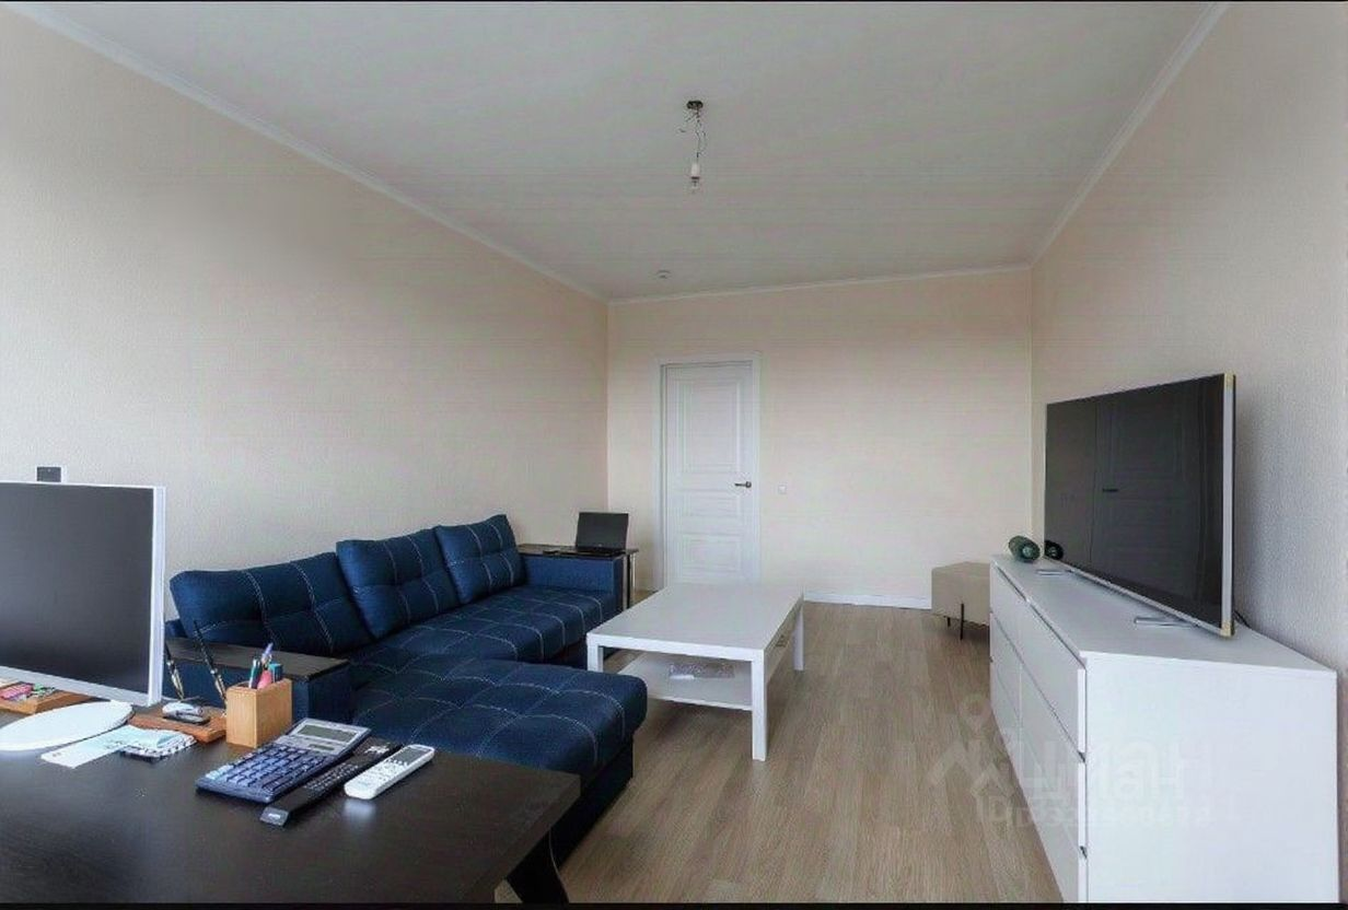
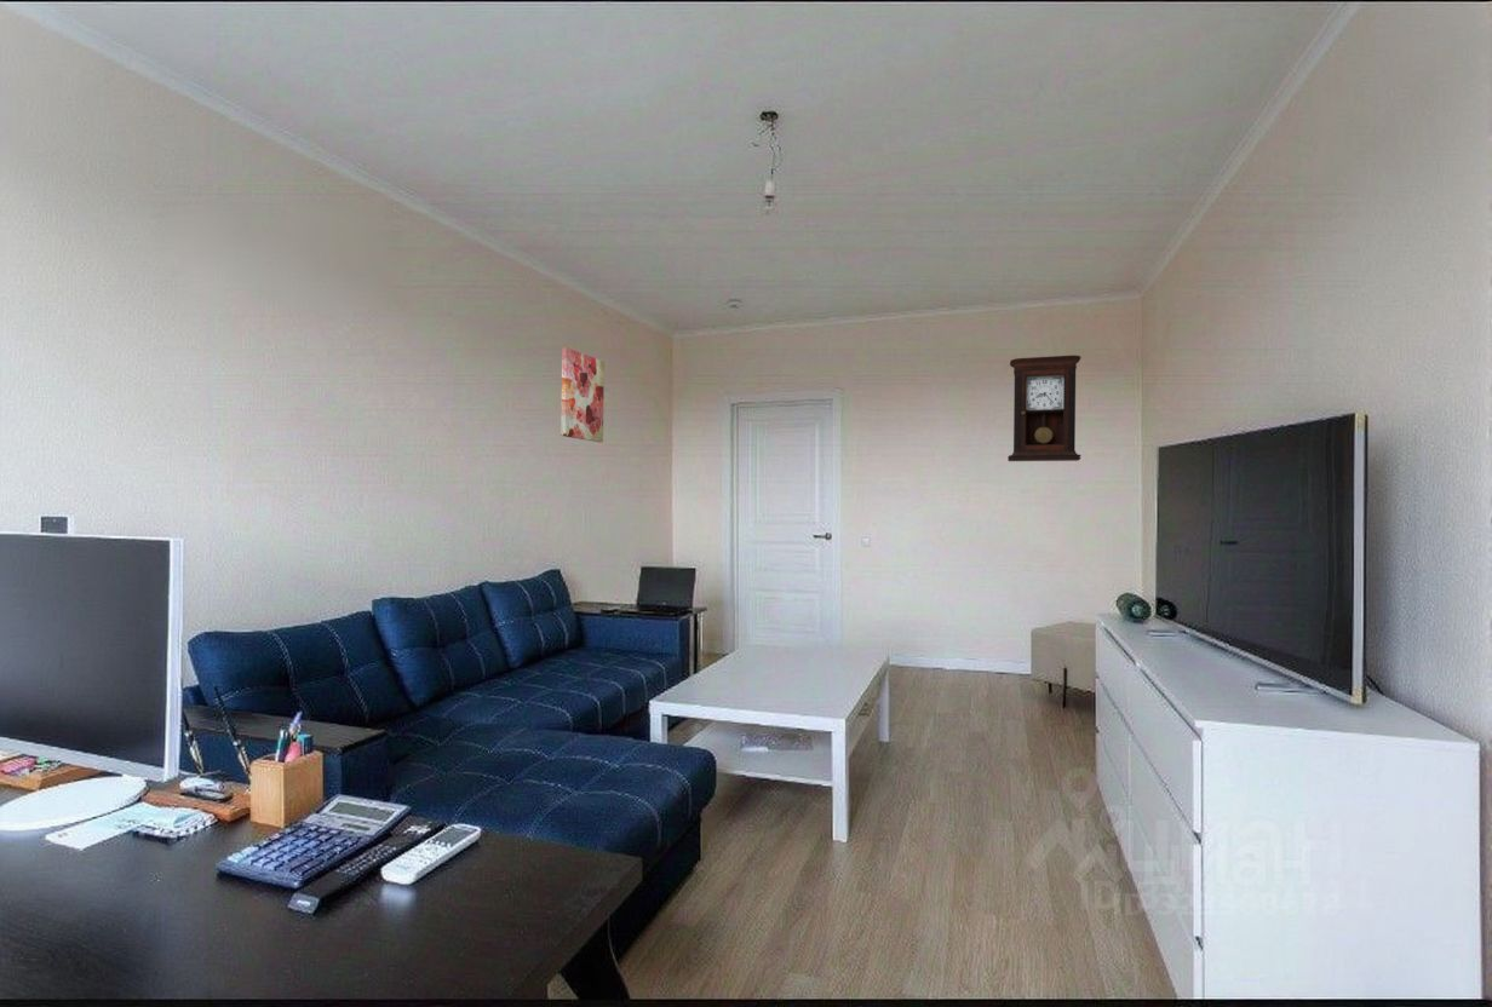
+ wall art (583, 397)
+ pendulum clock (1044, 409)
